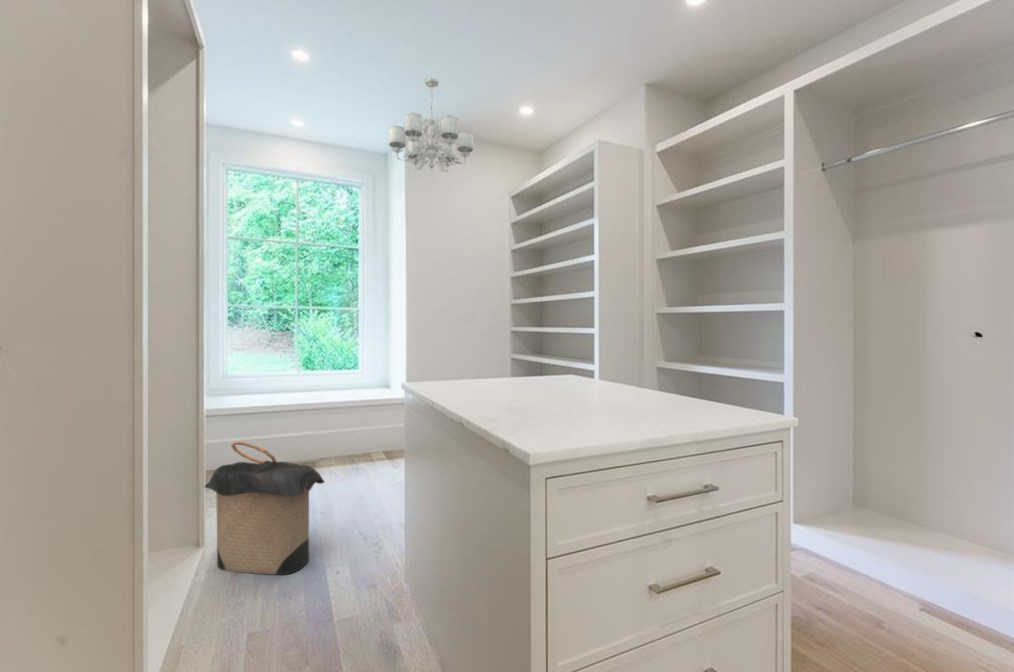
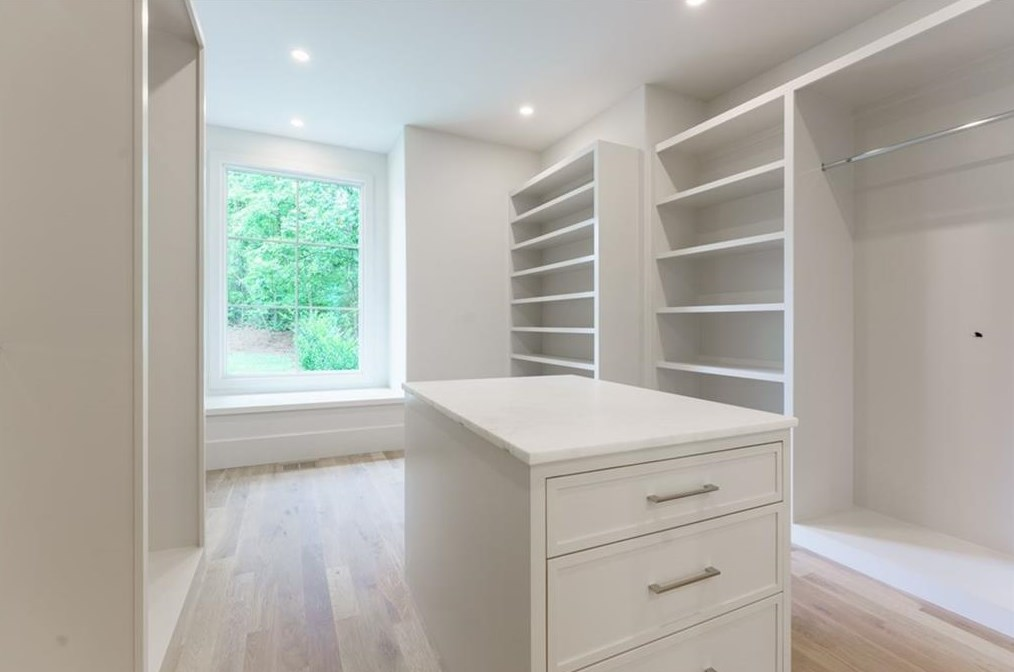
- laundry hamper (267, 500)
- chandelier (431, 125)
